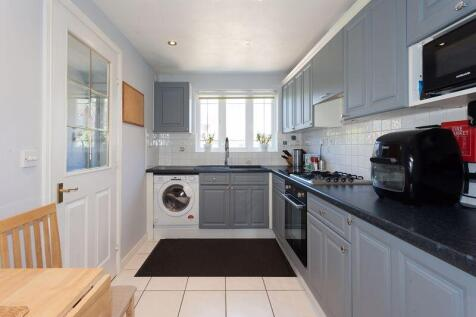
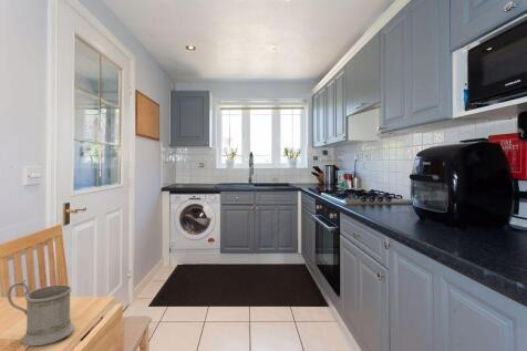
+ mug (39, 307)
